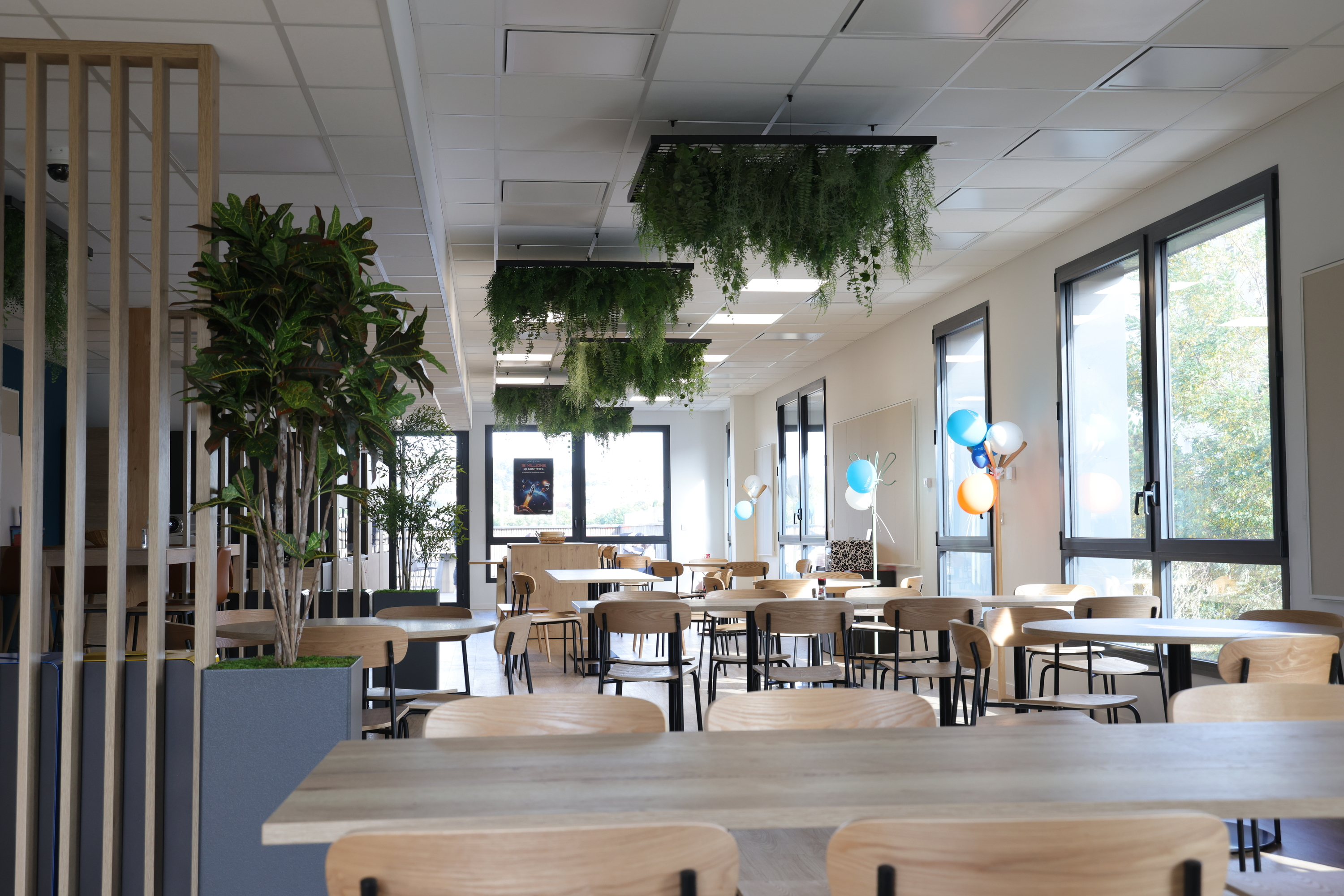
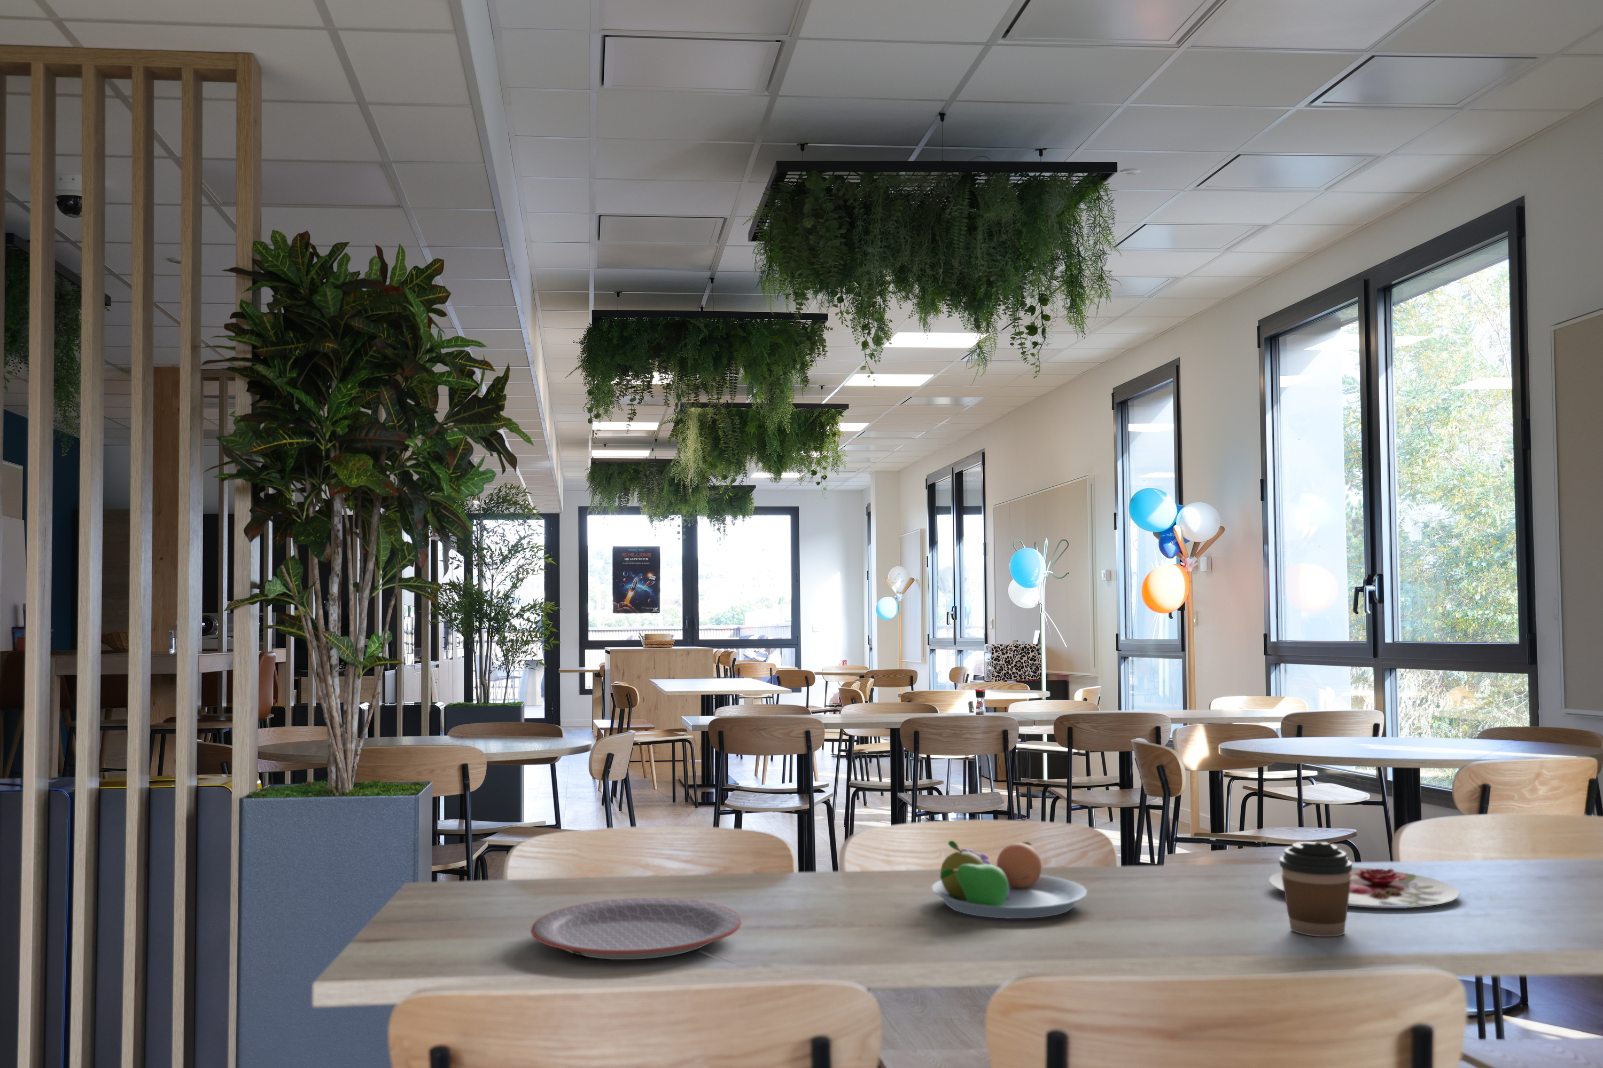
+ plate (637, 930)
+ coffee cup (1316, 884)
+ plate (1362, 884)
+ fruit bowl (1002, 874)
